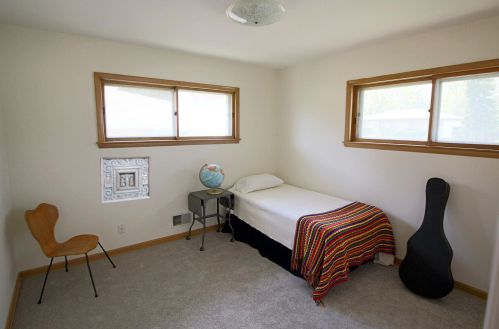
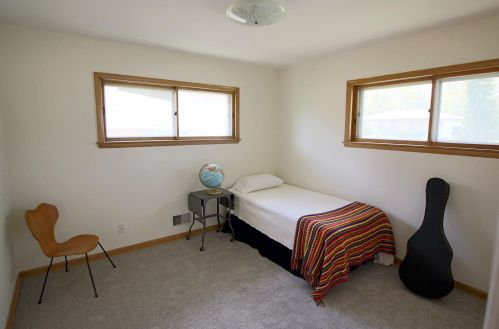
- carved panel (127, 178)
